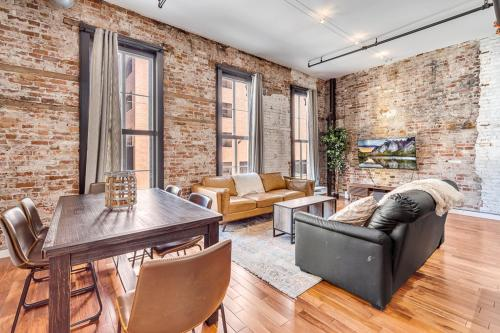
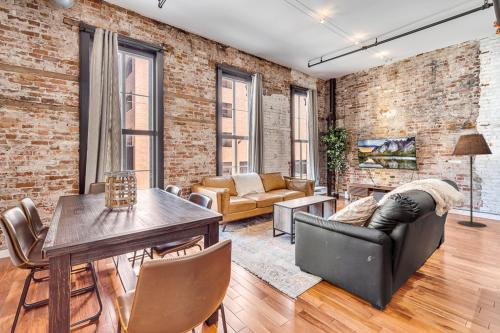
+ floor lamp (471, 179)
